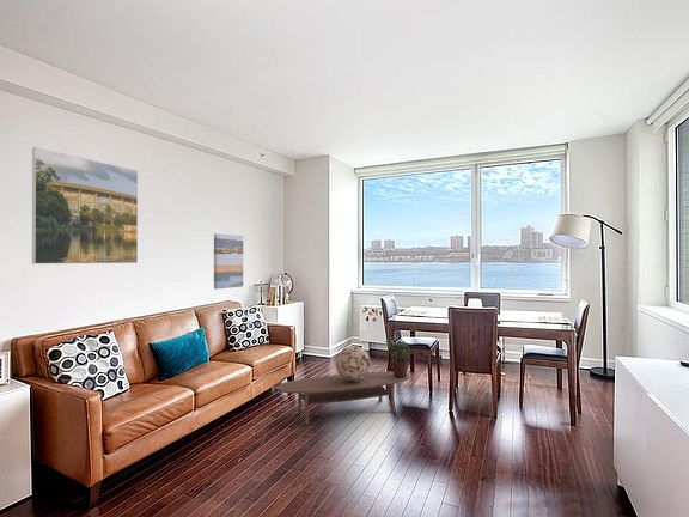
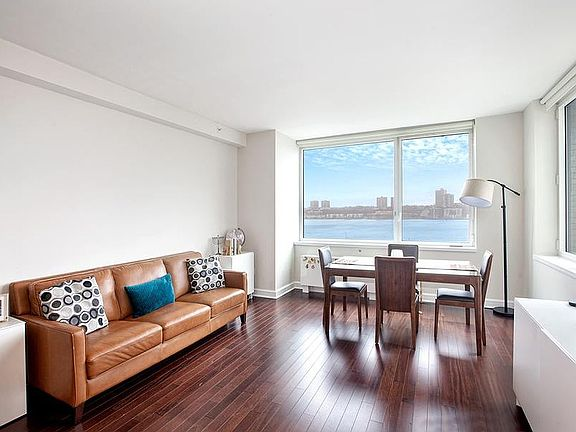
- potted plant (400, 355)
- coffee table (346, 396)
- wall art (228, 261)
- decorative globe (353, 363)
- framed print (90, 212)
